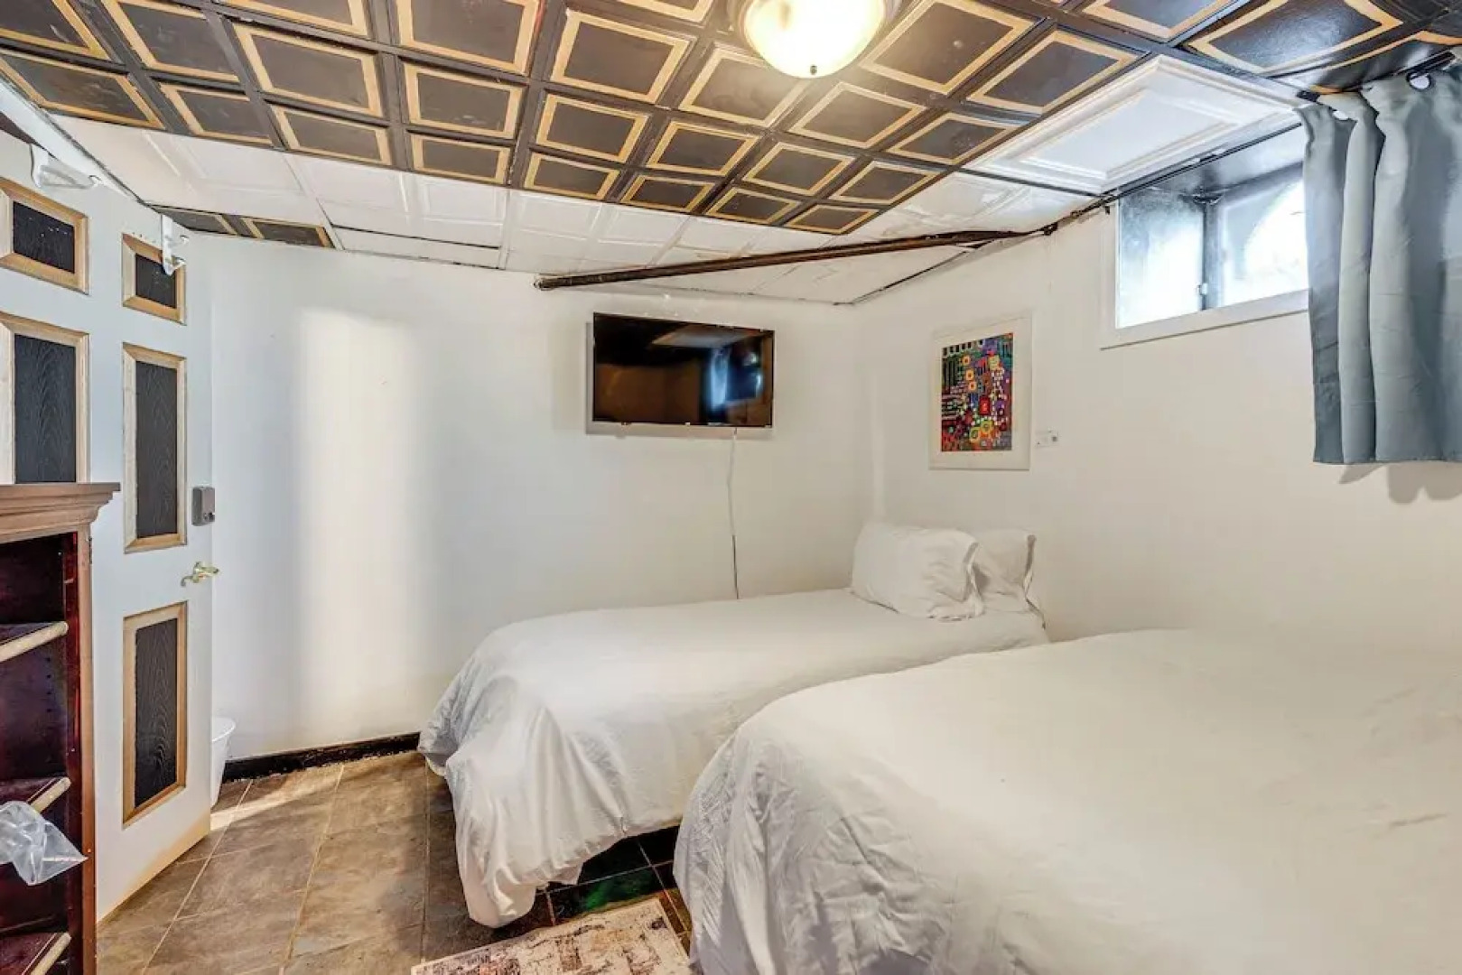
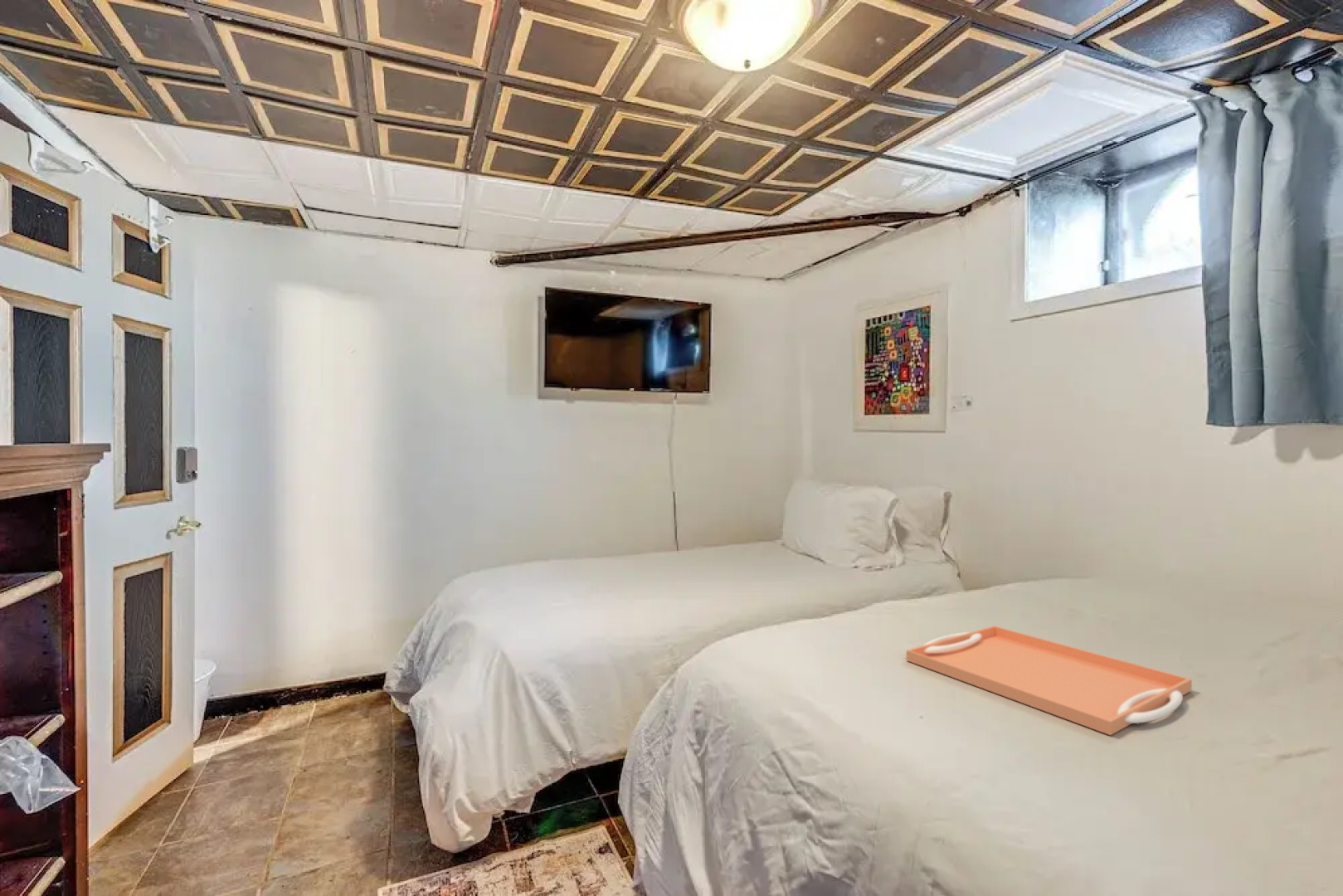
+ serving tray (1039, 669)
